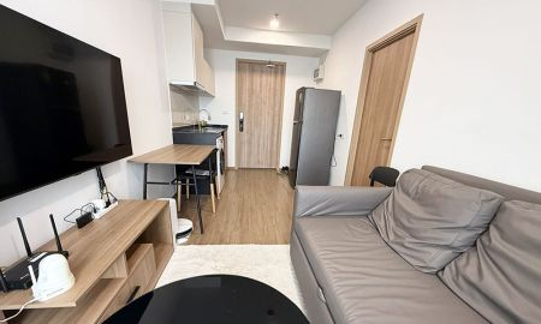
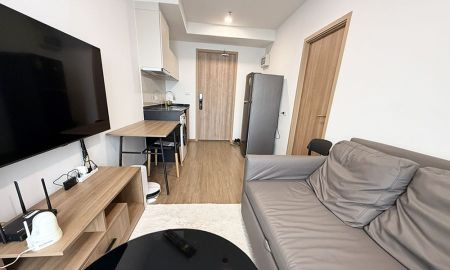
+ remote control (178, 242)
